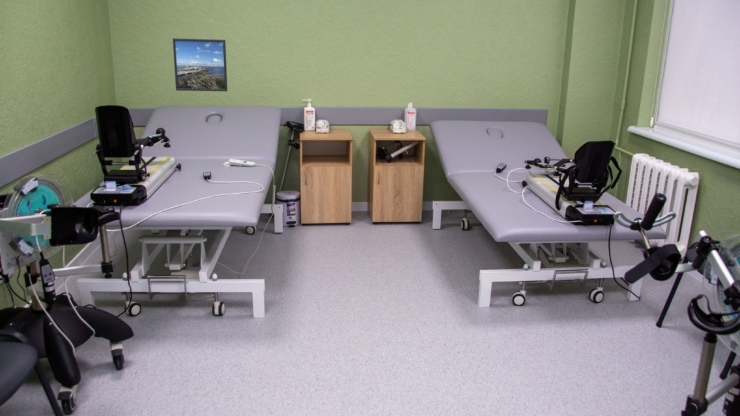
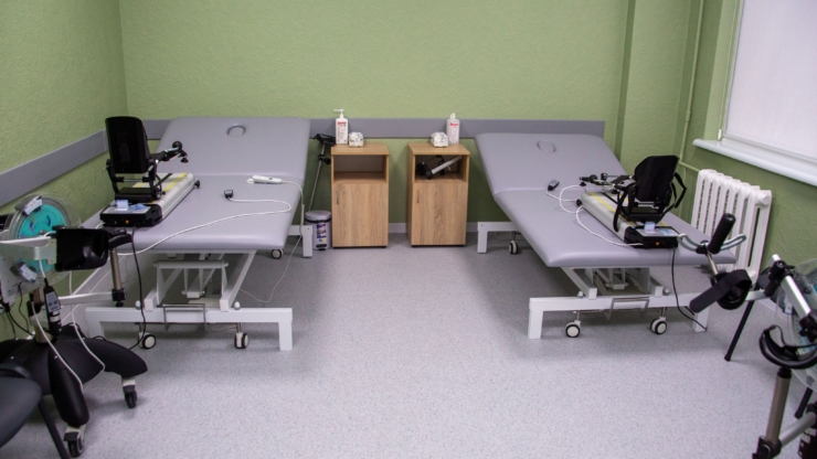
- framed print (200, 65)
